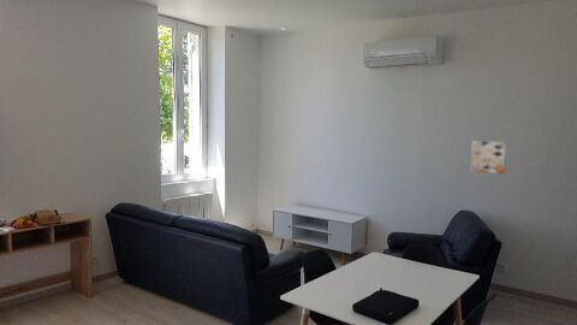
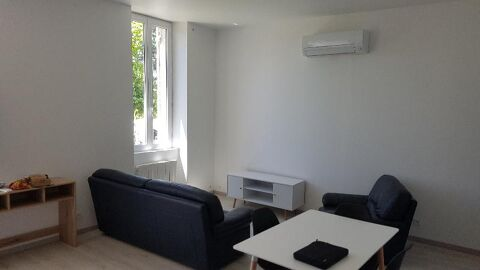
- wall art (488, 156)
